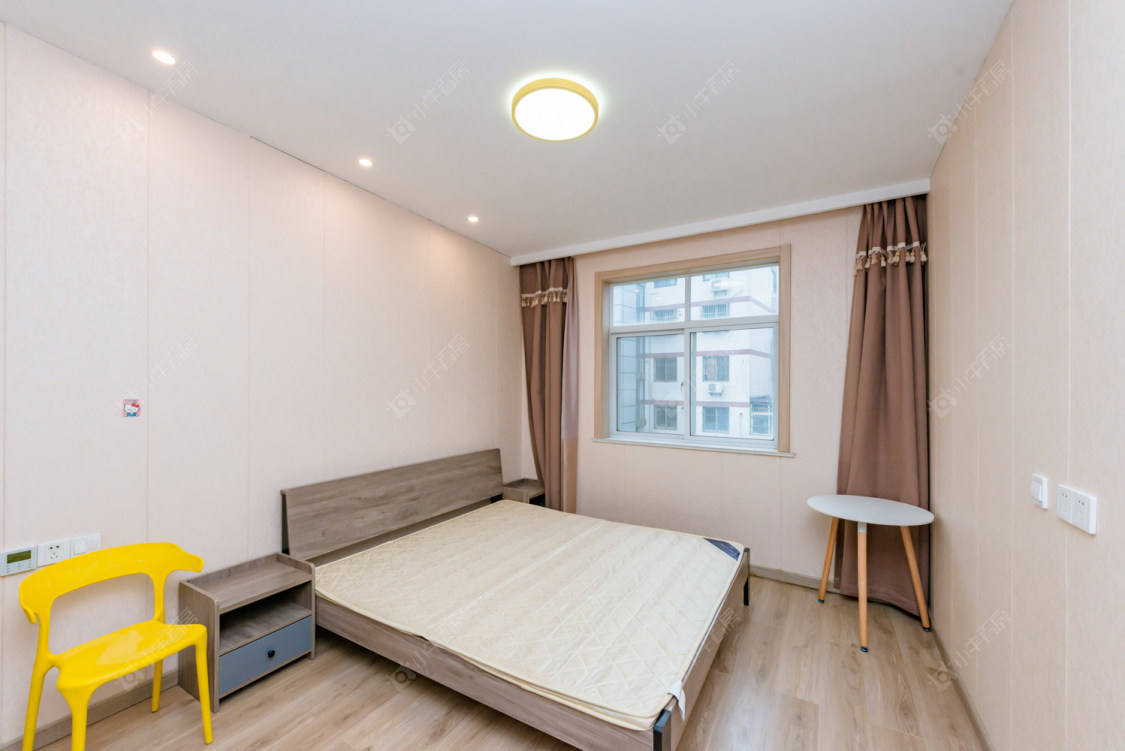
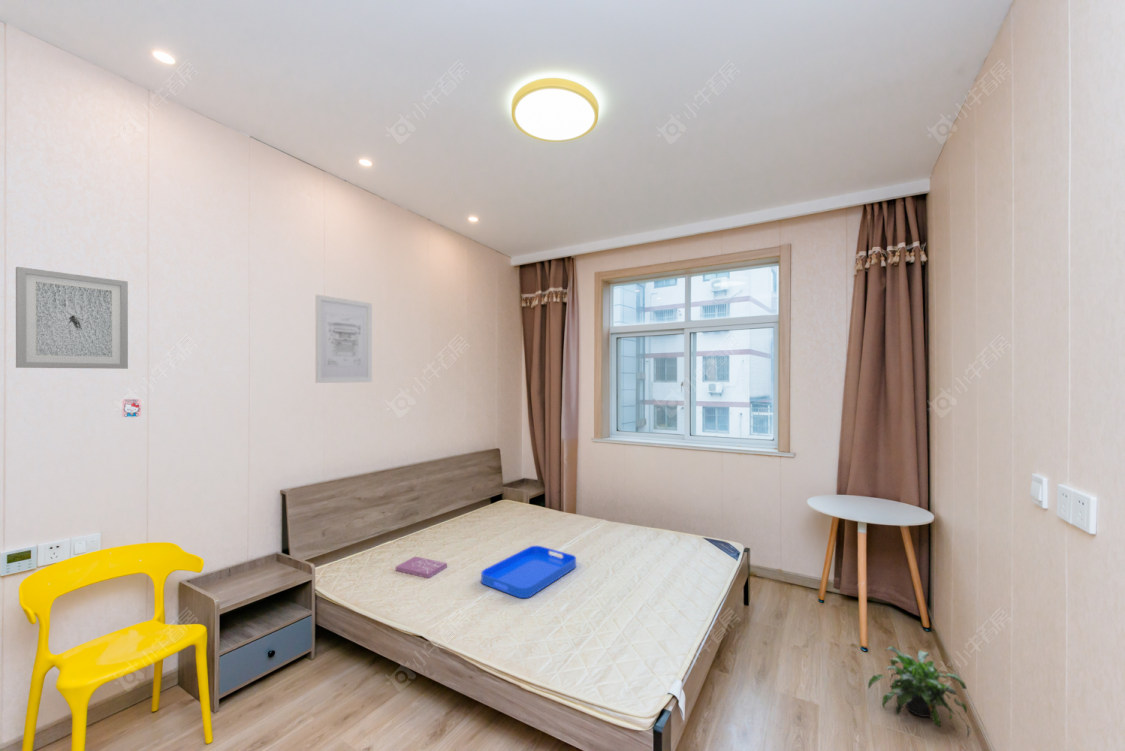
+ potted plant (914, 680)
+ serving tray (530, 569)
+ wall art (75, 321)
+ wall art (345, 340)
+ book (421, 566)
